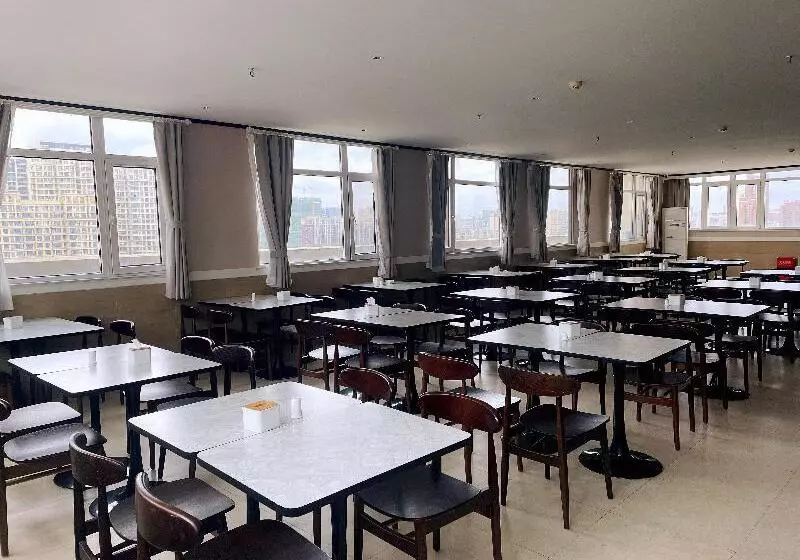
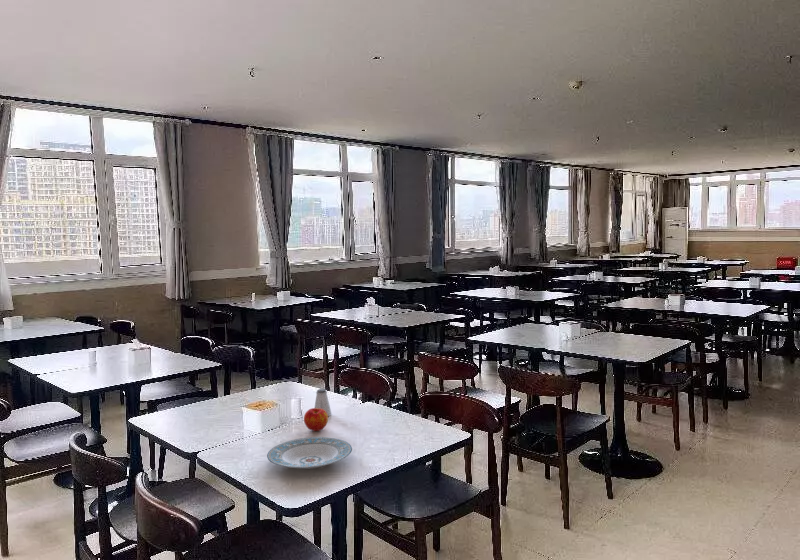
+ plate (310, 456)
+ apple (316, 419)
+ saltshaker (321, 402)
